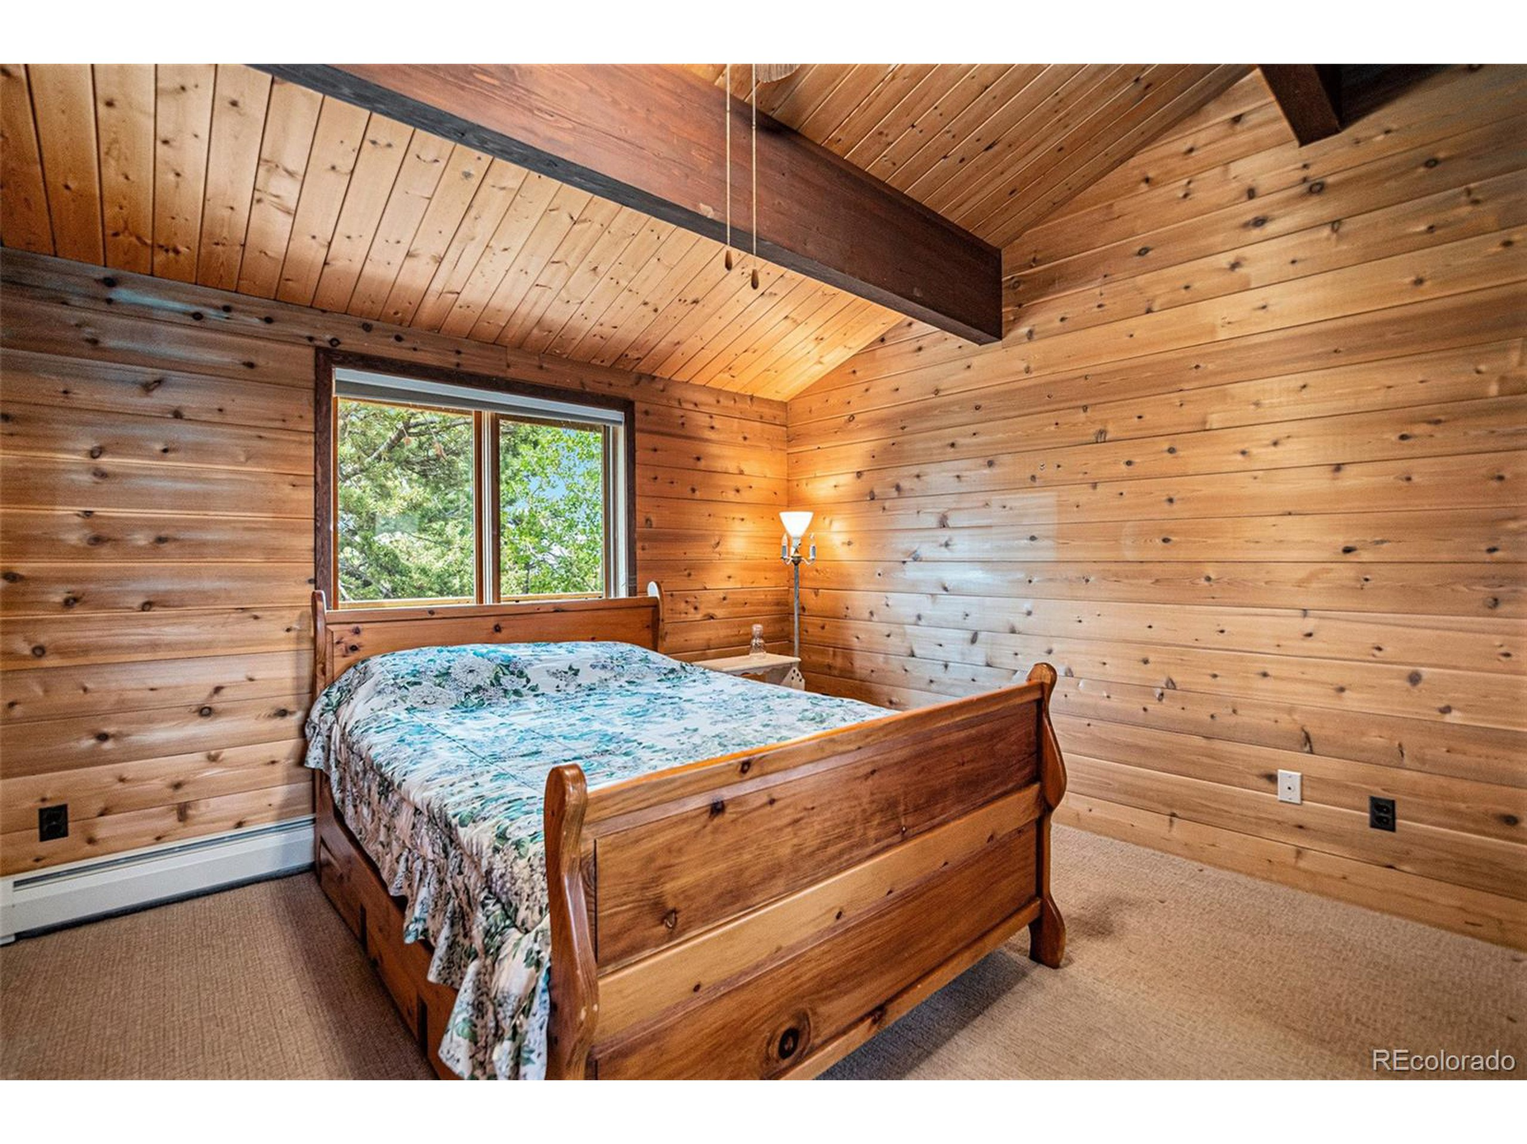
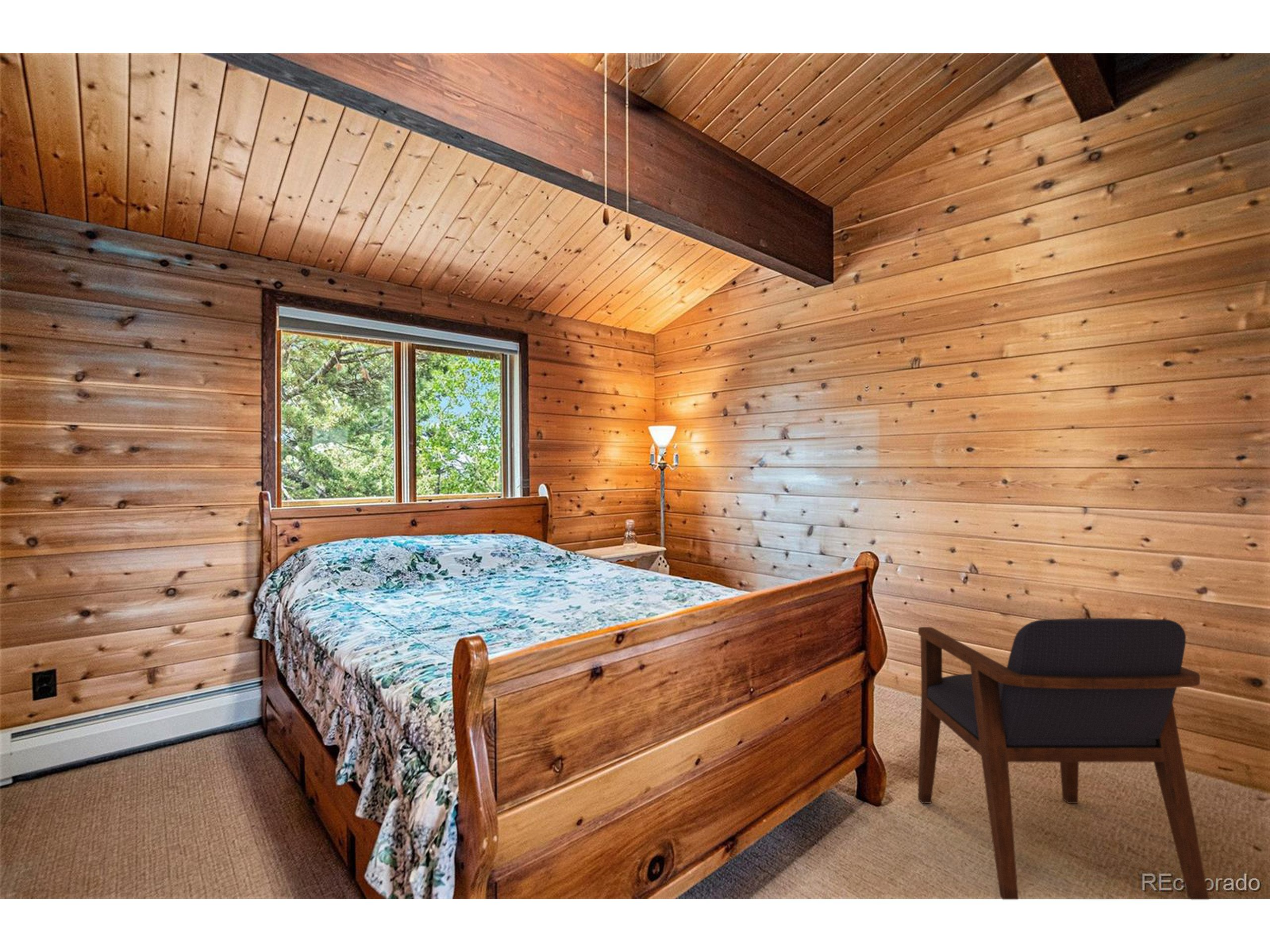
+ armchair (1044, 722)
